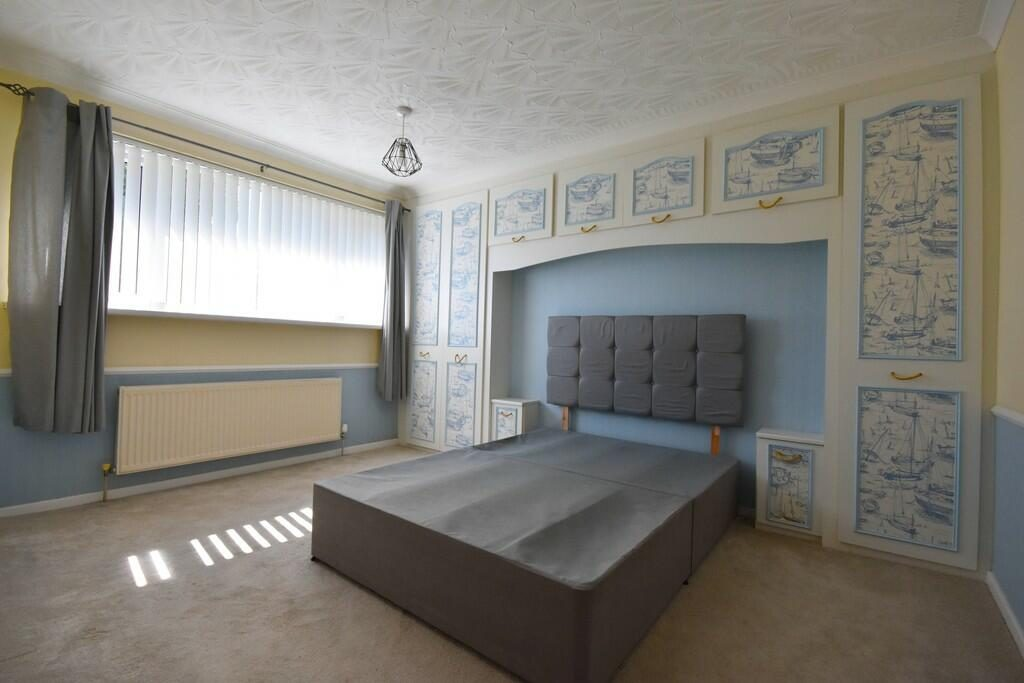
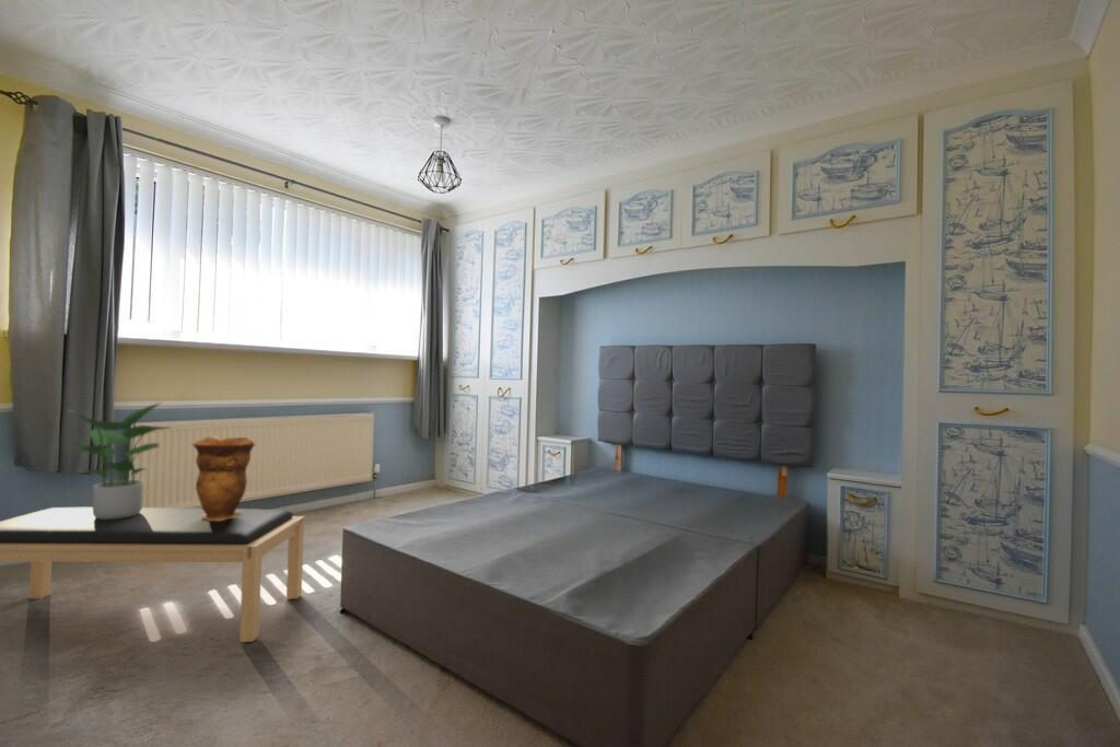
+ decorative vase (223, 476)
+ potted plant (110, 458)
+ bench (139, 561)
